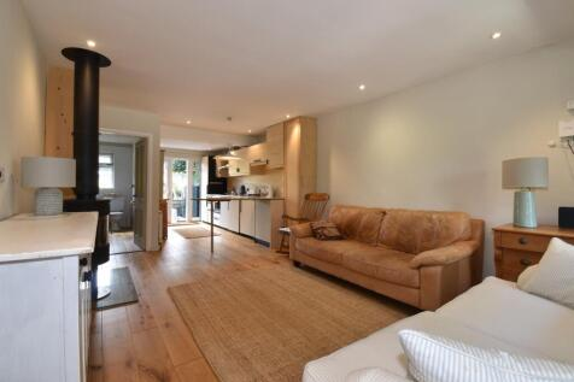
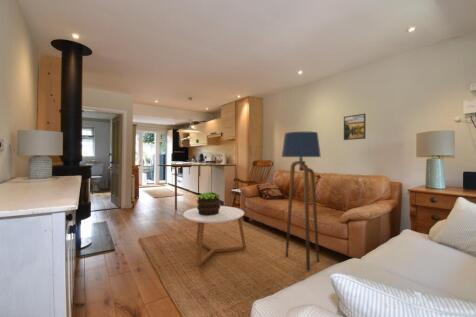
+ potted plant (208, 202)
+ coffee table (203, 231)
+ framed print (354, 127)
+ floor lamp (304, 197)
